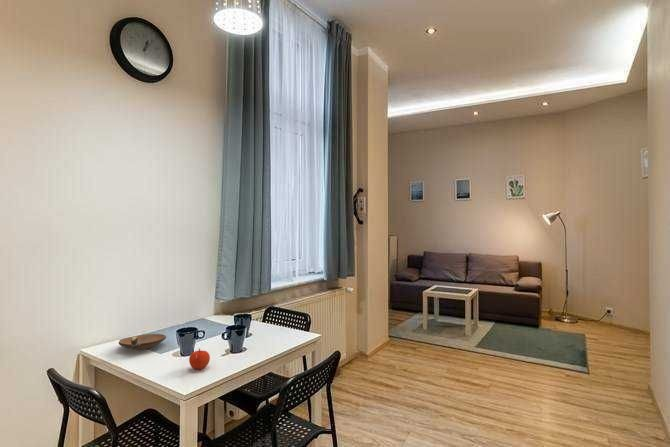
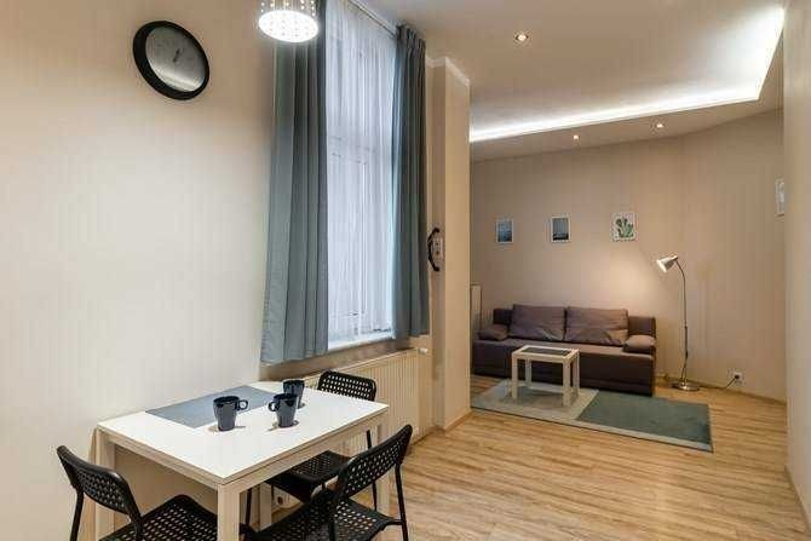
- apple (199, 358)
- bowl (141, 339)
